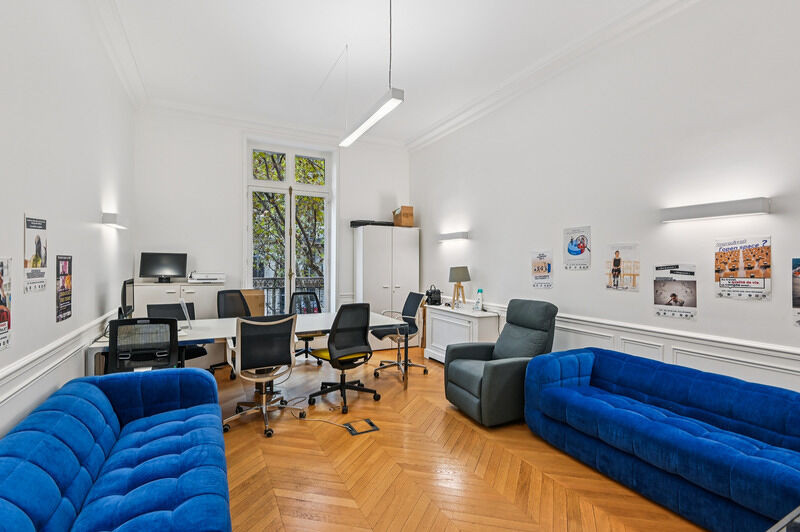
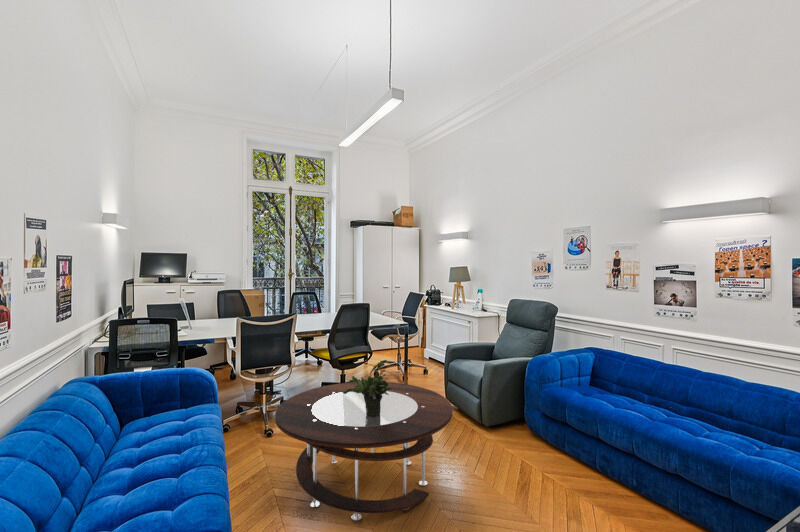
+ coffee table (365, 443)
+ potted plant (370, 386)
